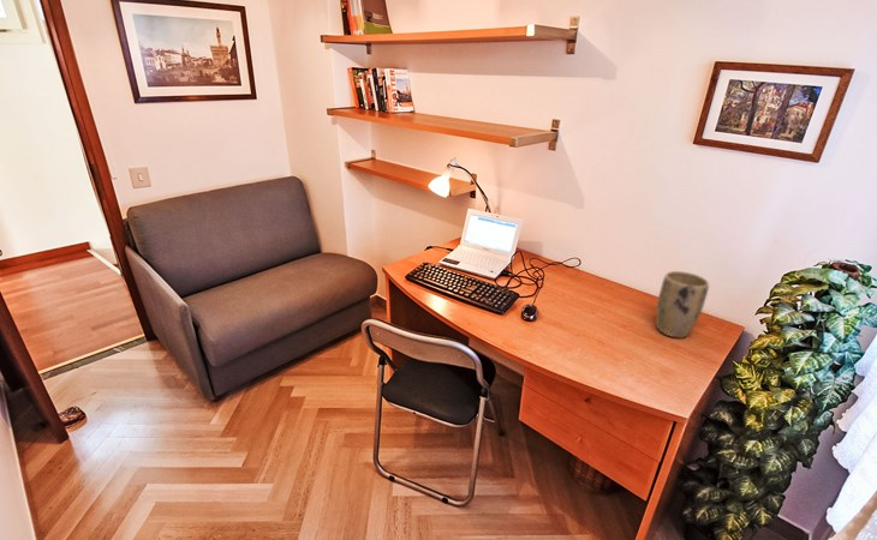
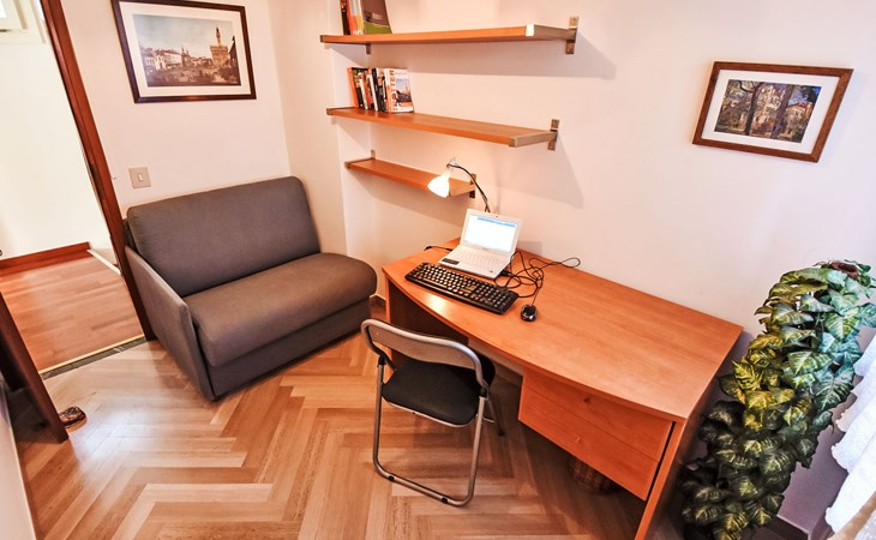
- plant pot (679, 305)
